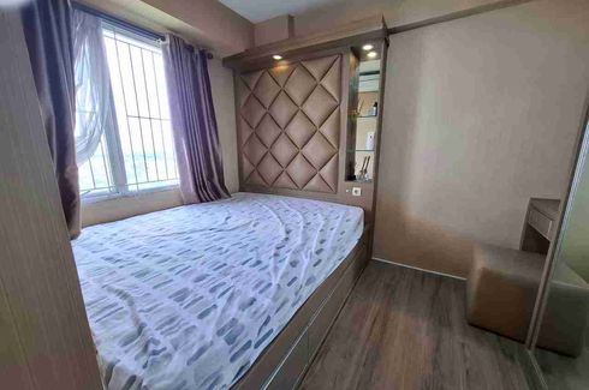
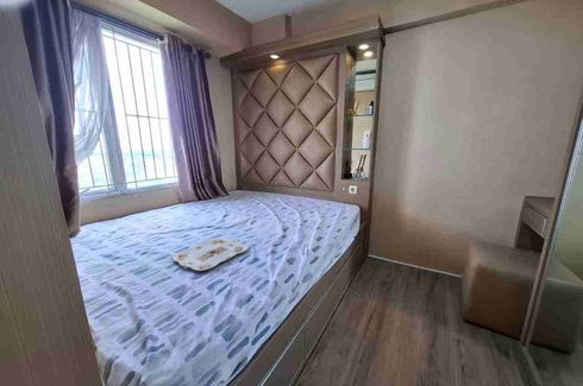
+ serving tray (212, 252)
